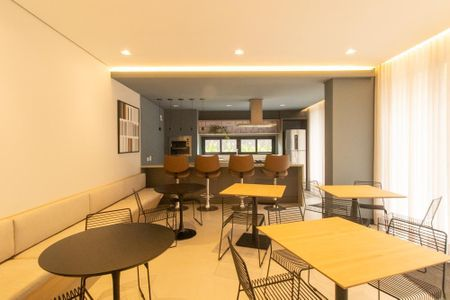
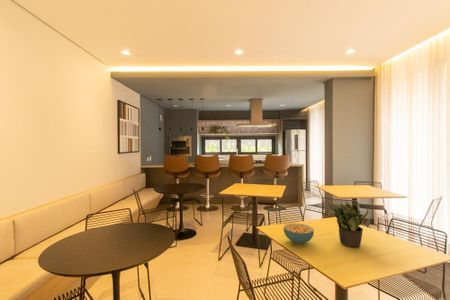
+ cereal bowl (298, 235)
+ potted plant (349, 220)
